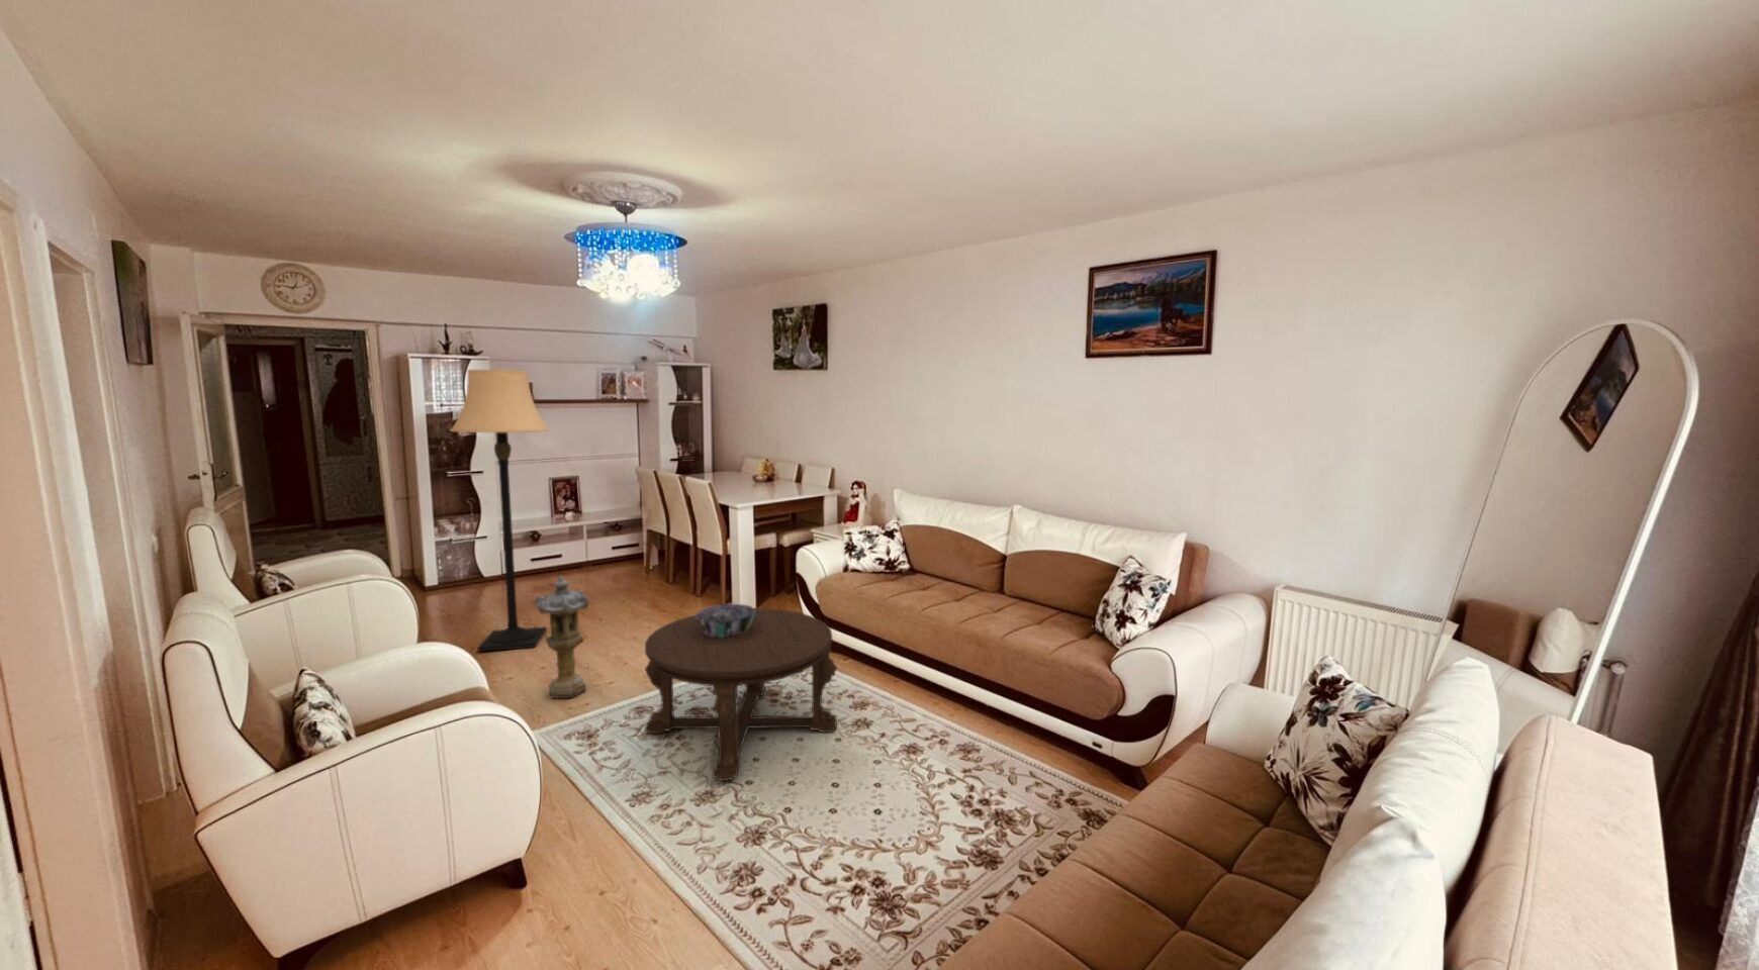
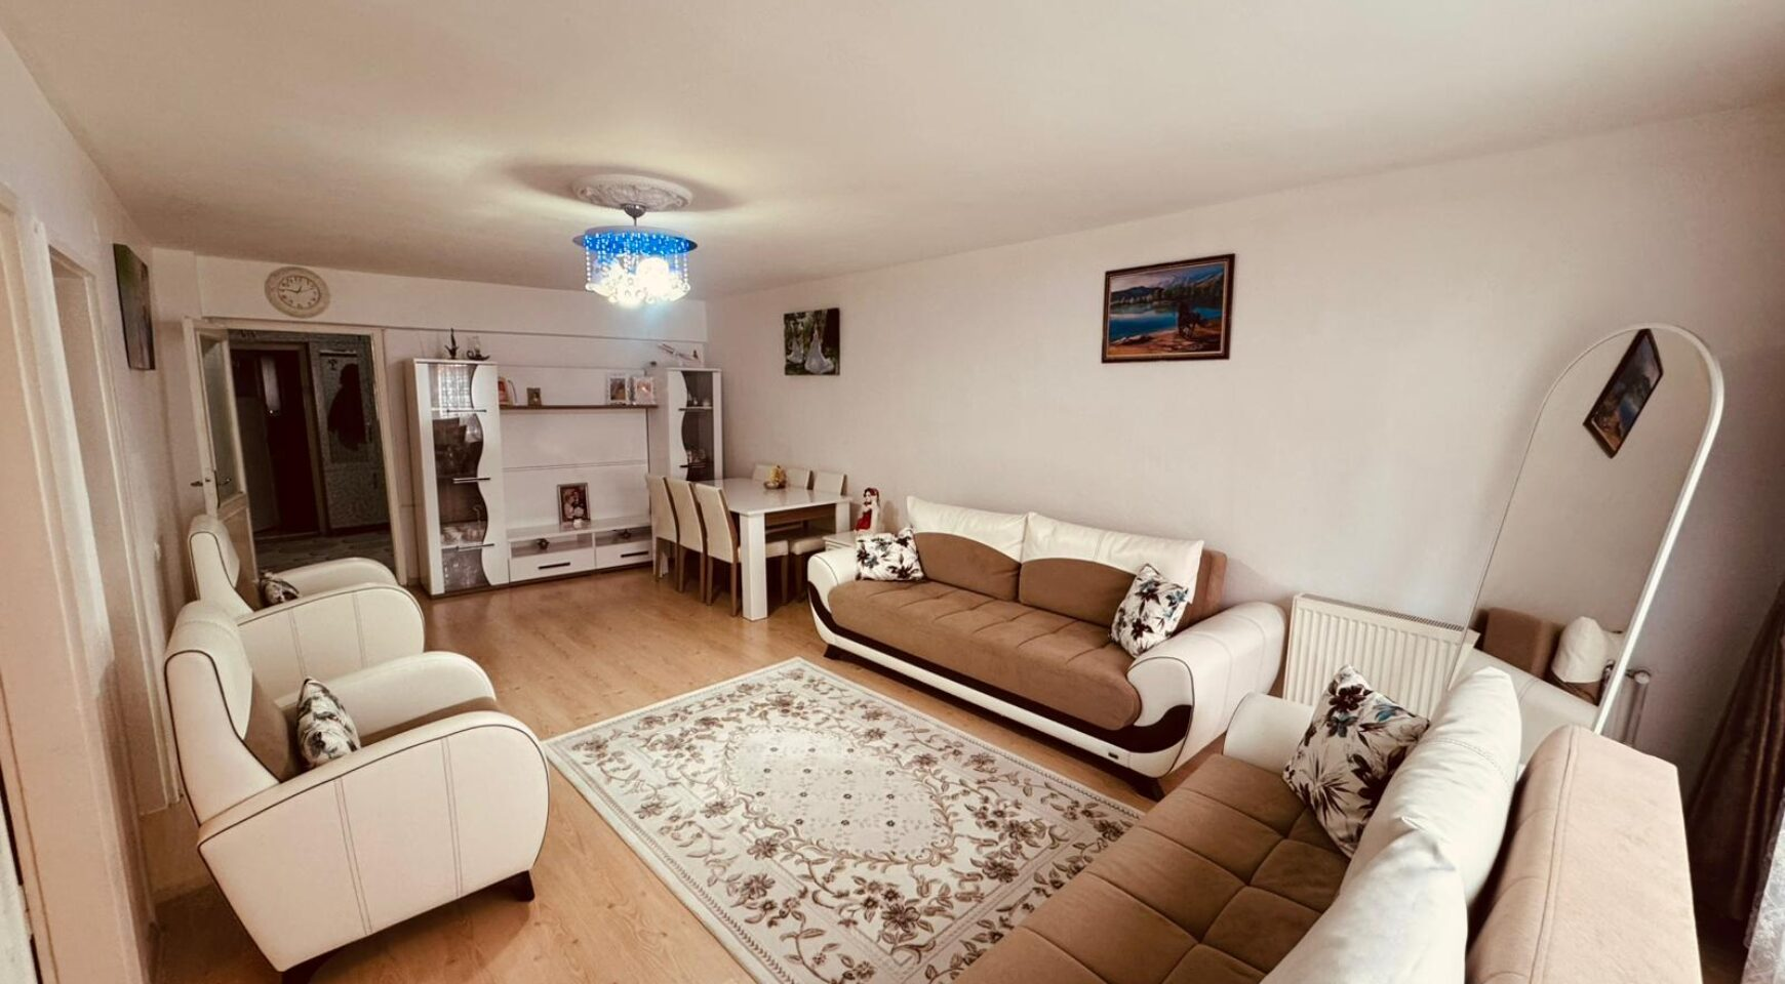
- decorative bowl (725, 620)
- coffee table (741, 682)
- lamp (505, 508)
- lantern (563, 634)
